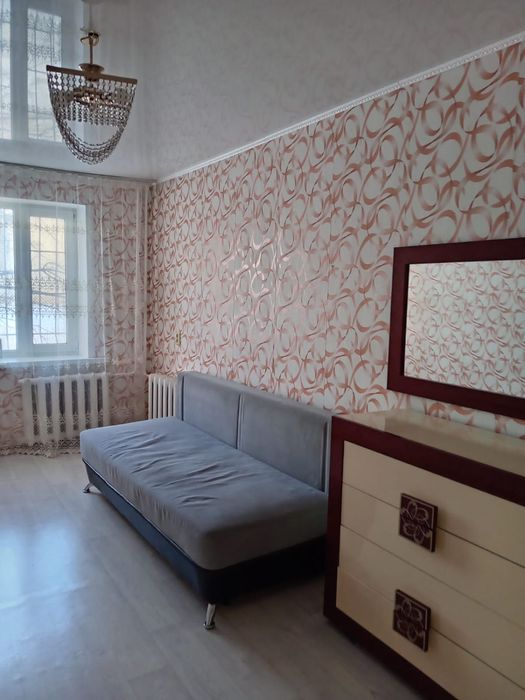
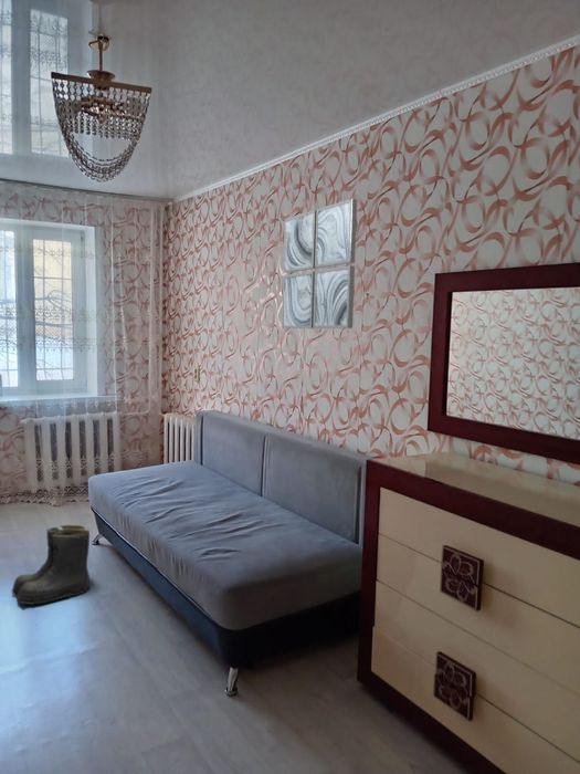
+ wall art (316, 268)
+ boots (51, 561)
